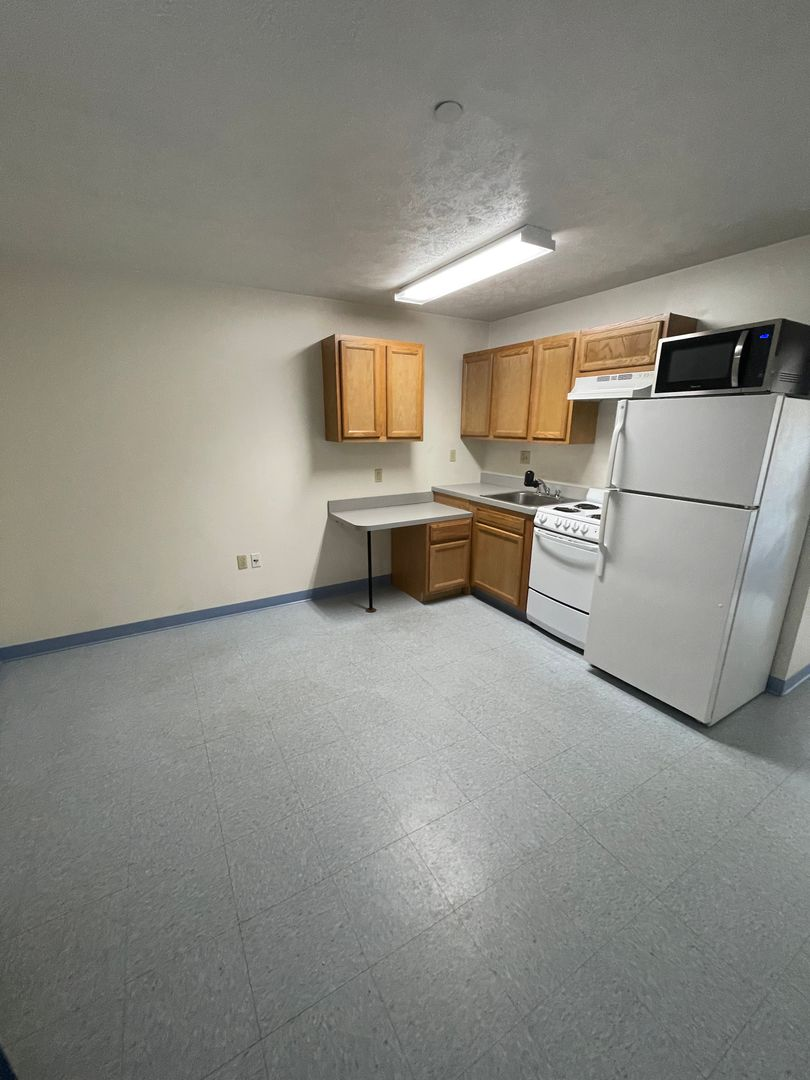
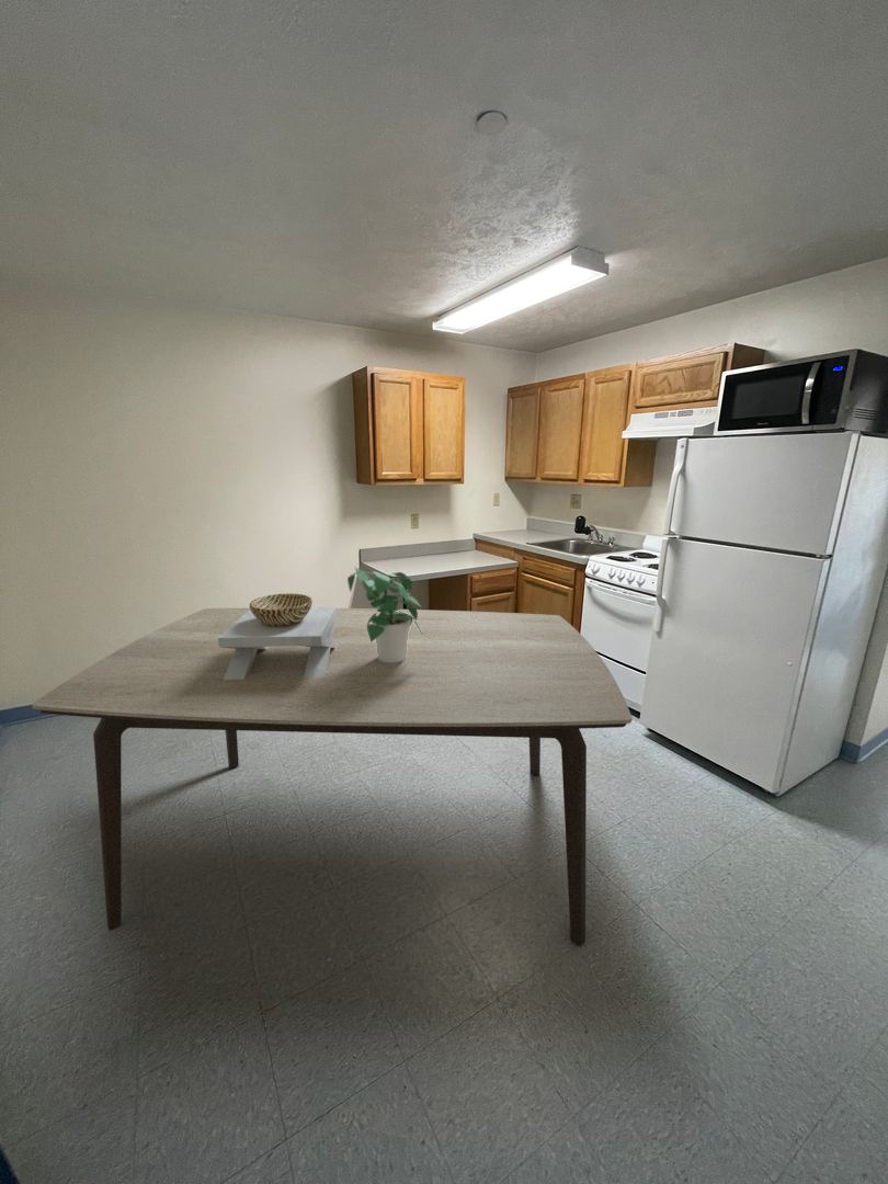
+ decorative bowl (283, 629)
+ potted plant (386, 614)
+ dining table (364, 732)
